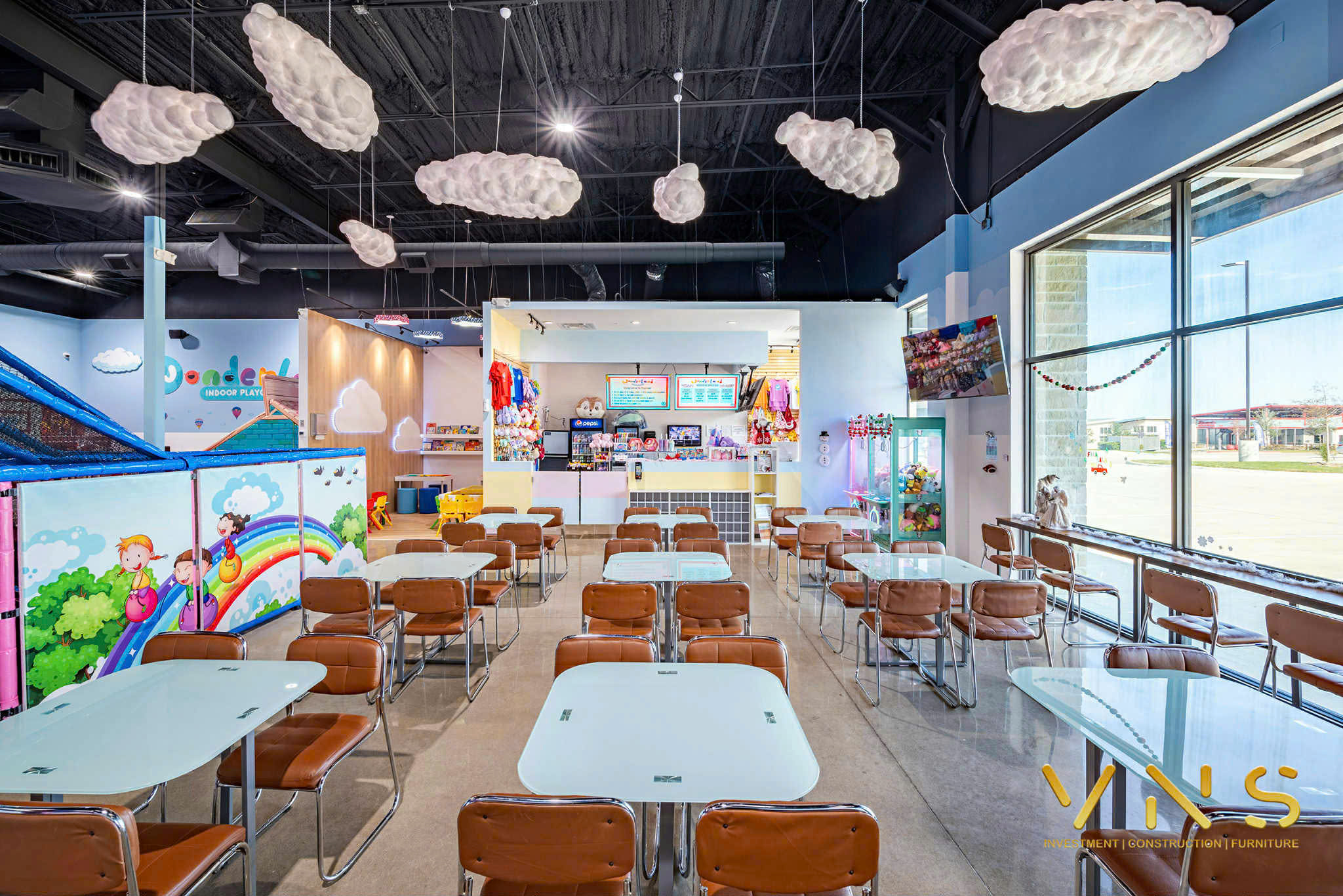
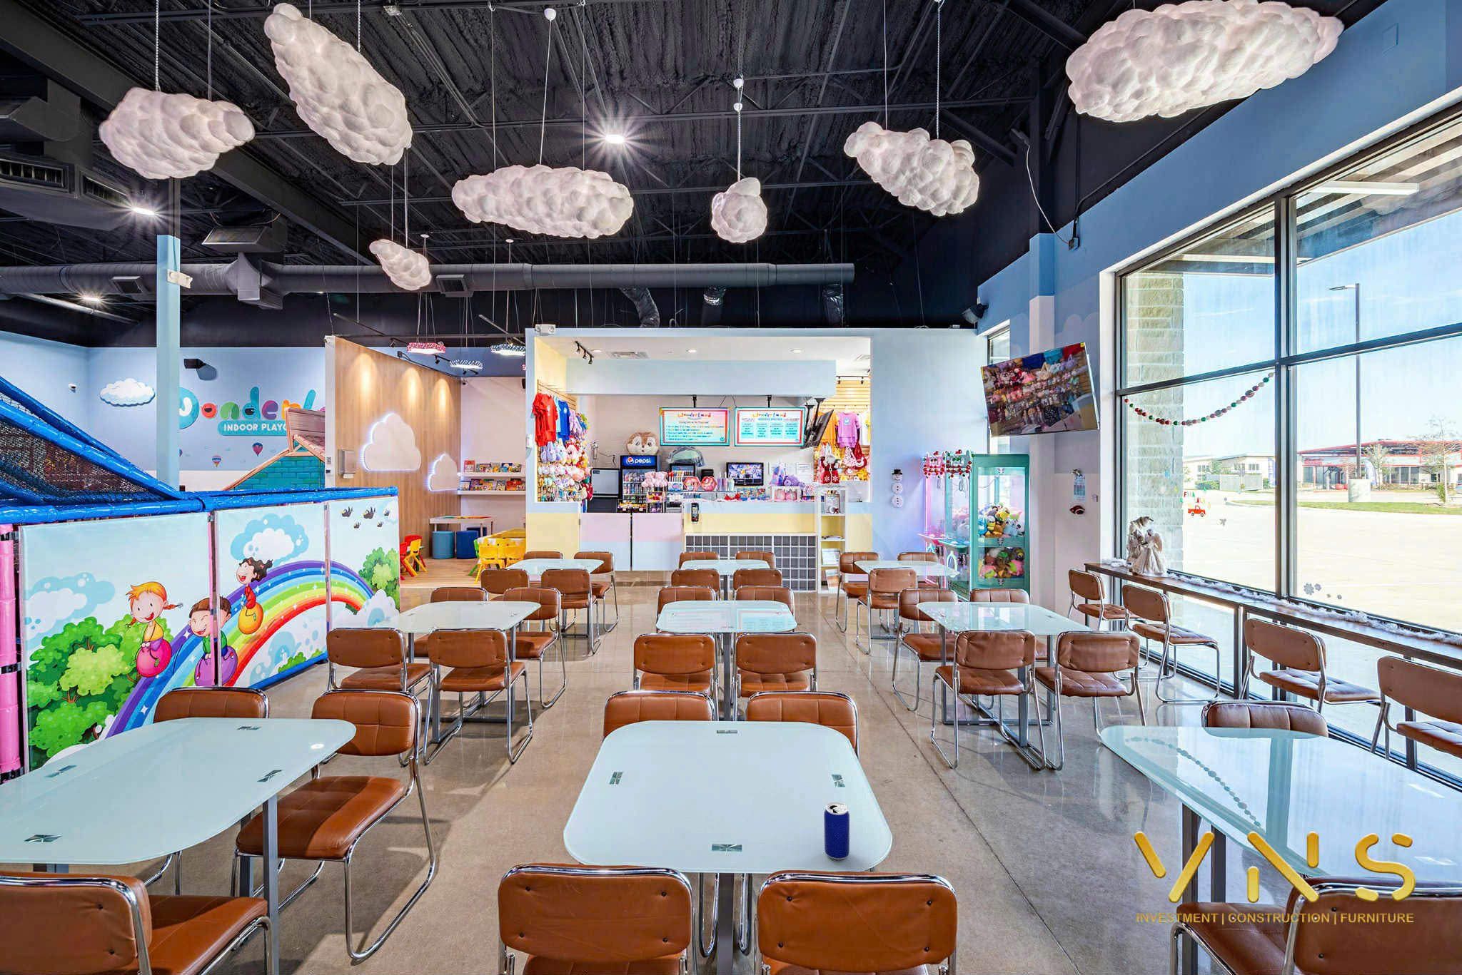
+ beer can (837, 829)
